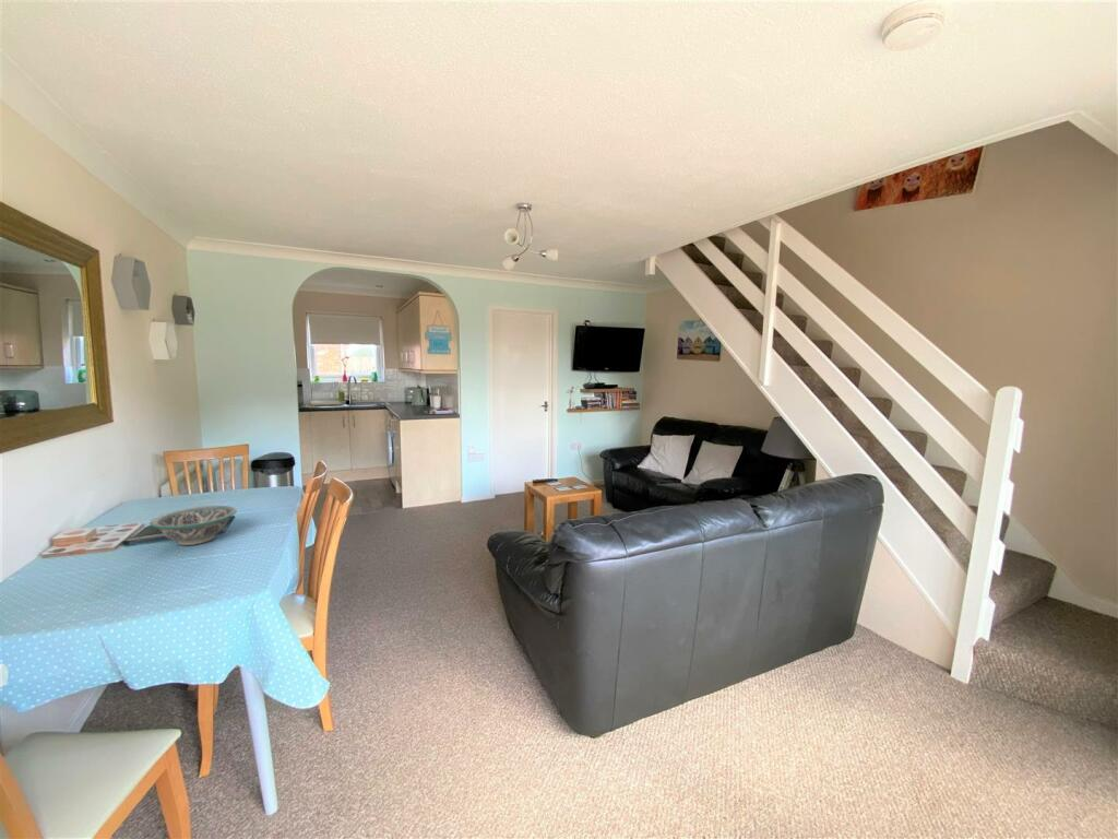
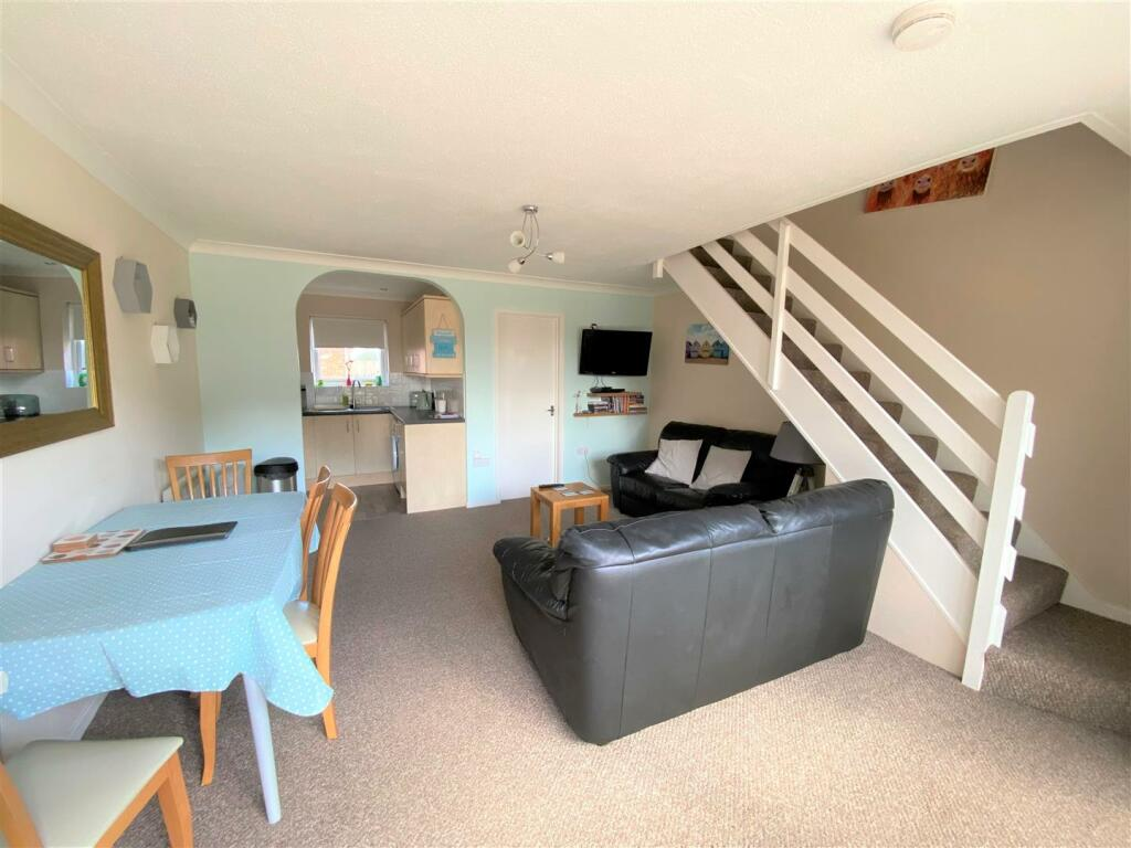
- bowl (195, 528)
